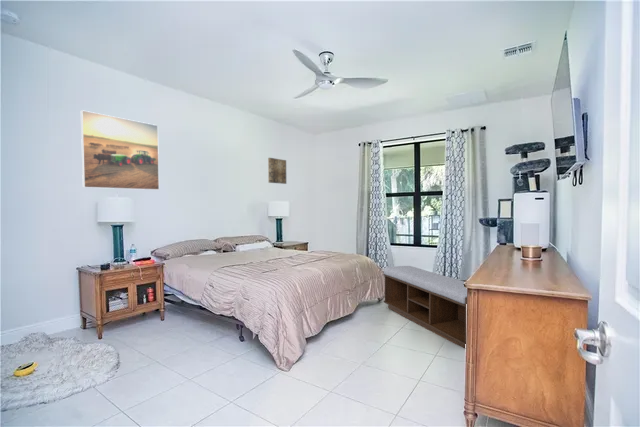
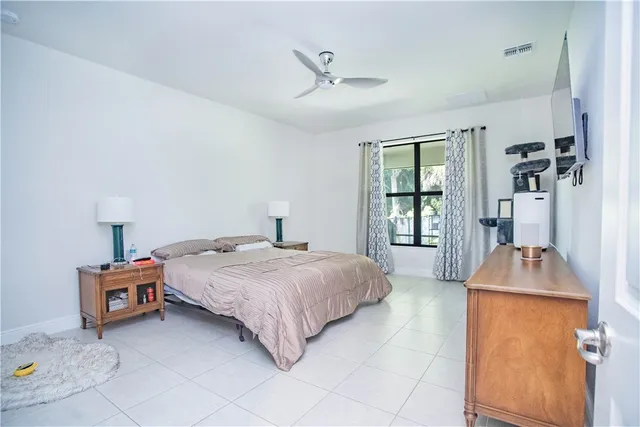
- bench (431, 299)
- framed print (123, 153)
- wall art (277, 171)
